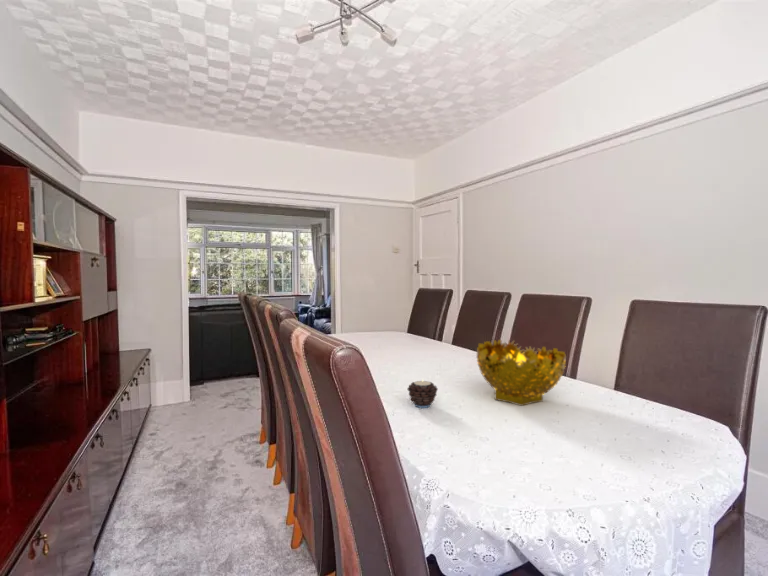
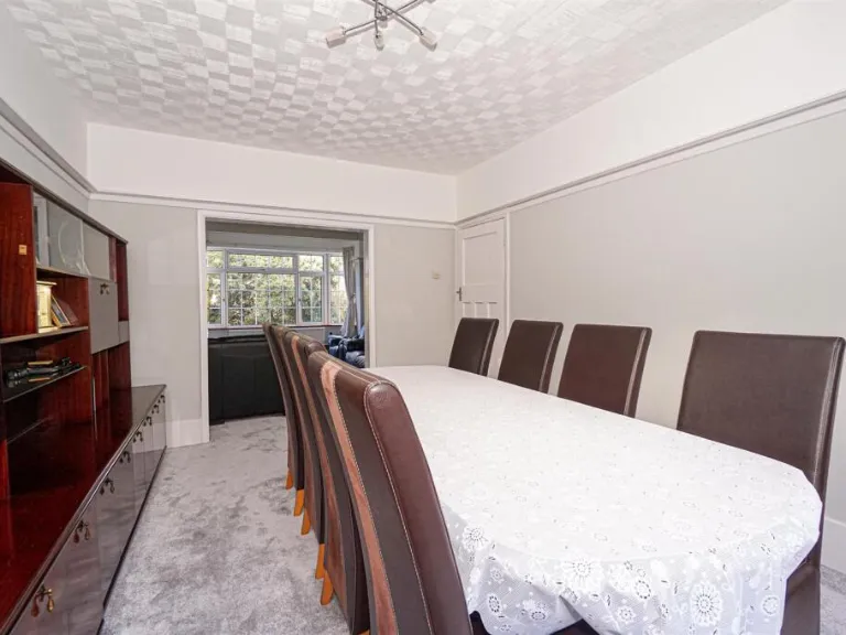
- decorative bowl (519, 372)
- candle (422, 391)
